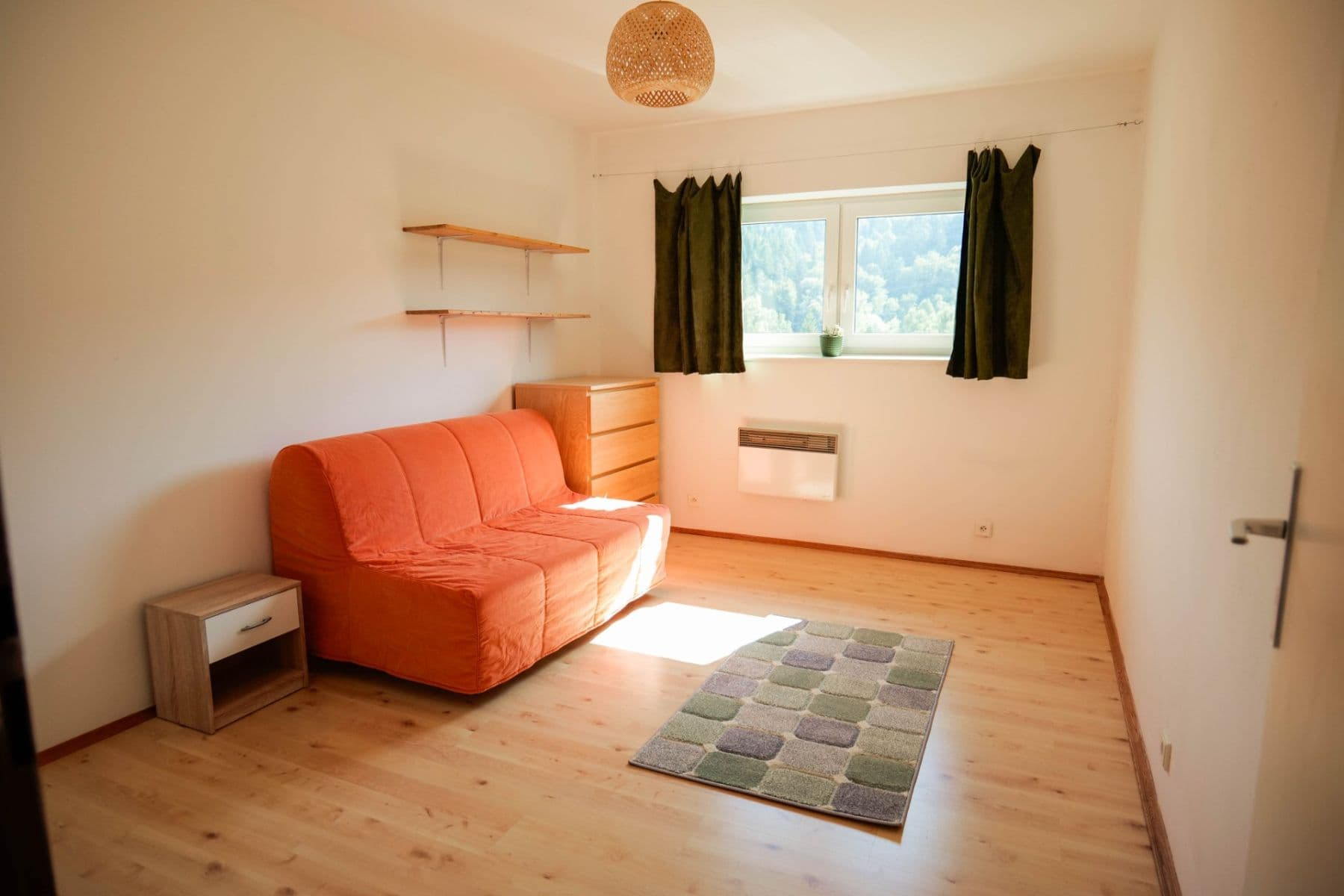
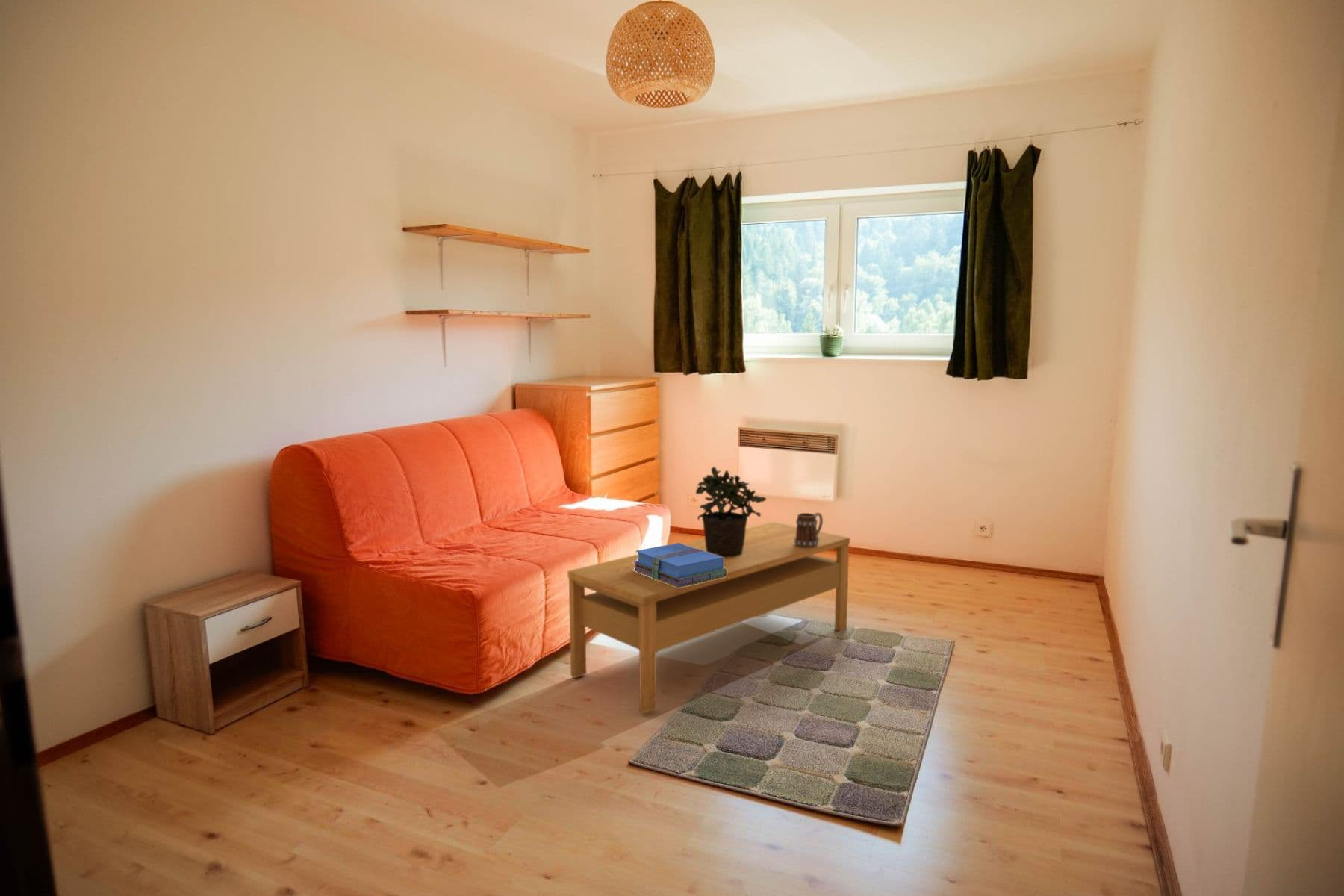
+ books (679, 563)
+ mug (809, 529)
+ potted plant (722, 509)
+ coffee table (719, 602)
